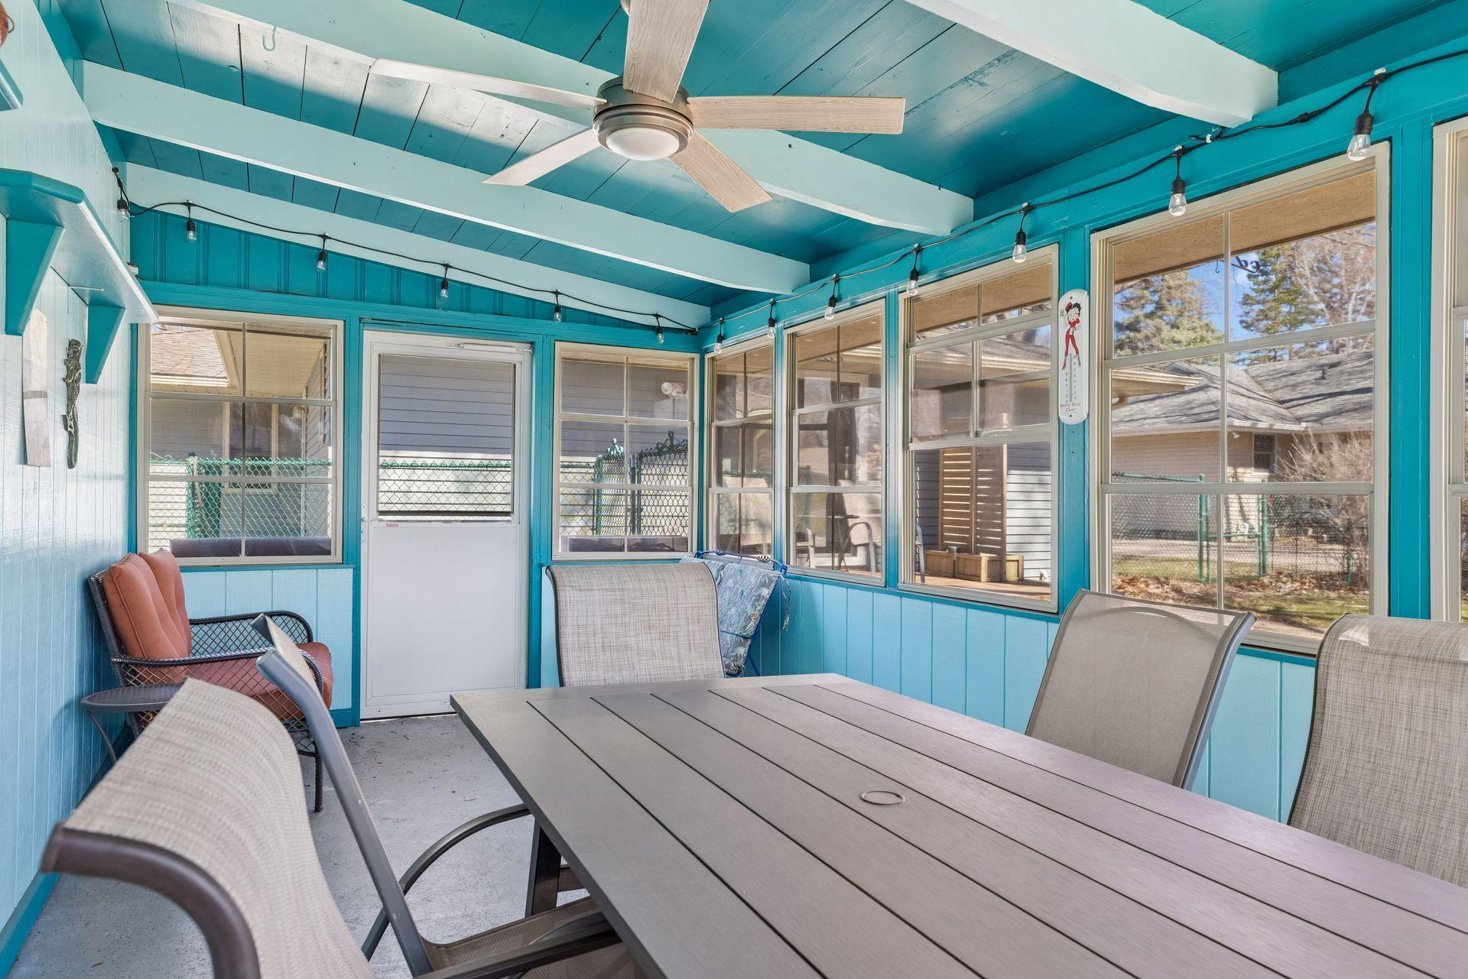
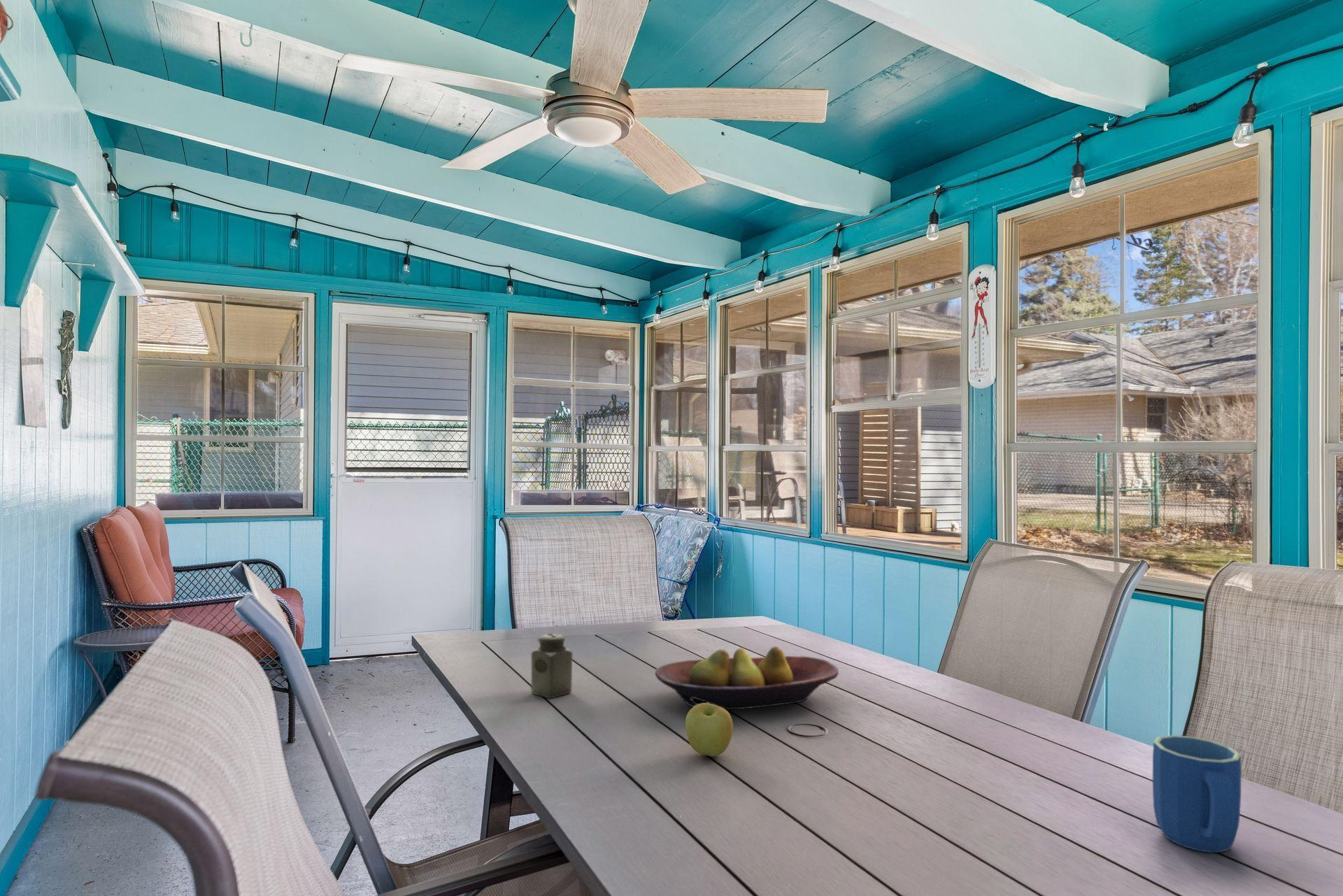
+ salt shaker (551, 663)
+ apple (709, 730)
+ mug (1200, 796)
+ fruit bowl (748, 673)
